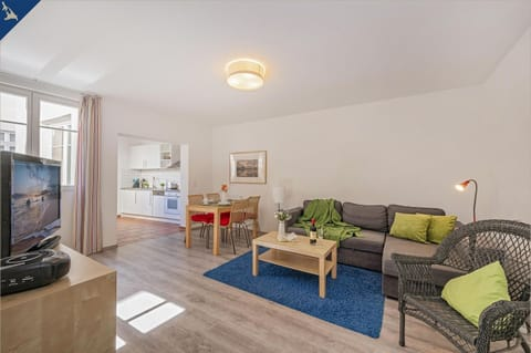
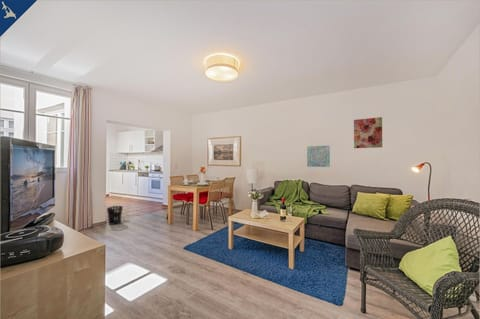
+ wastebasket (114, 215)
+ wall art (318, 156)
+ wall art (367, 133)
